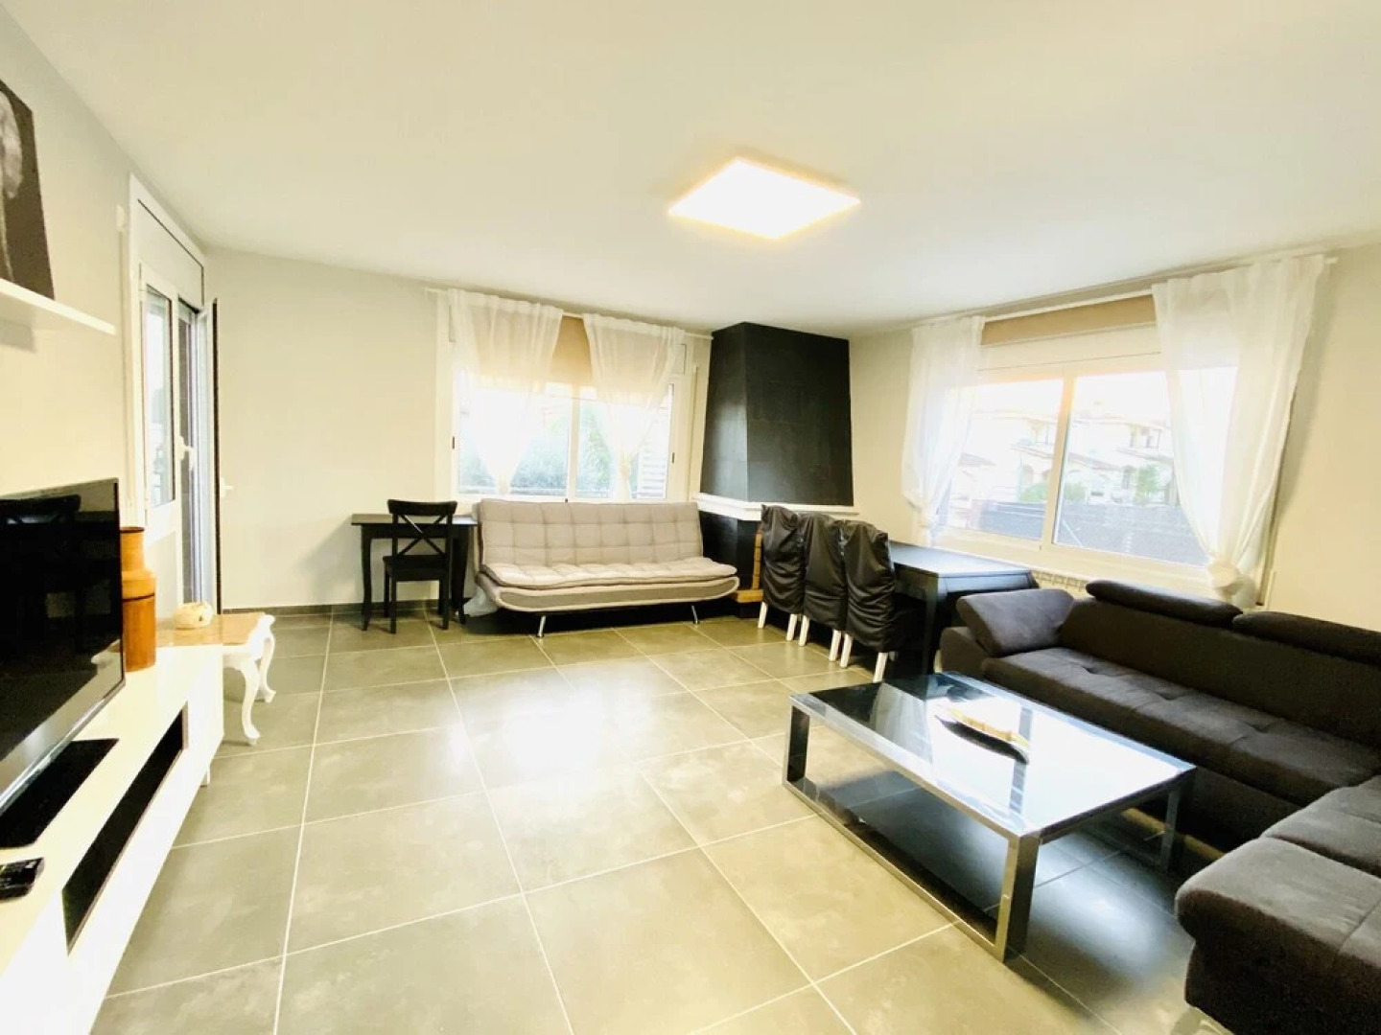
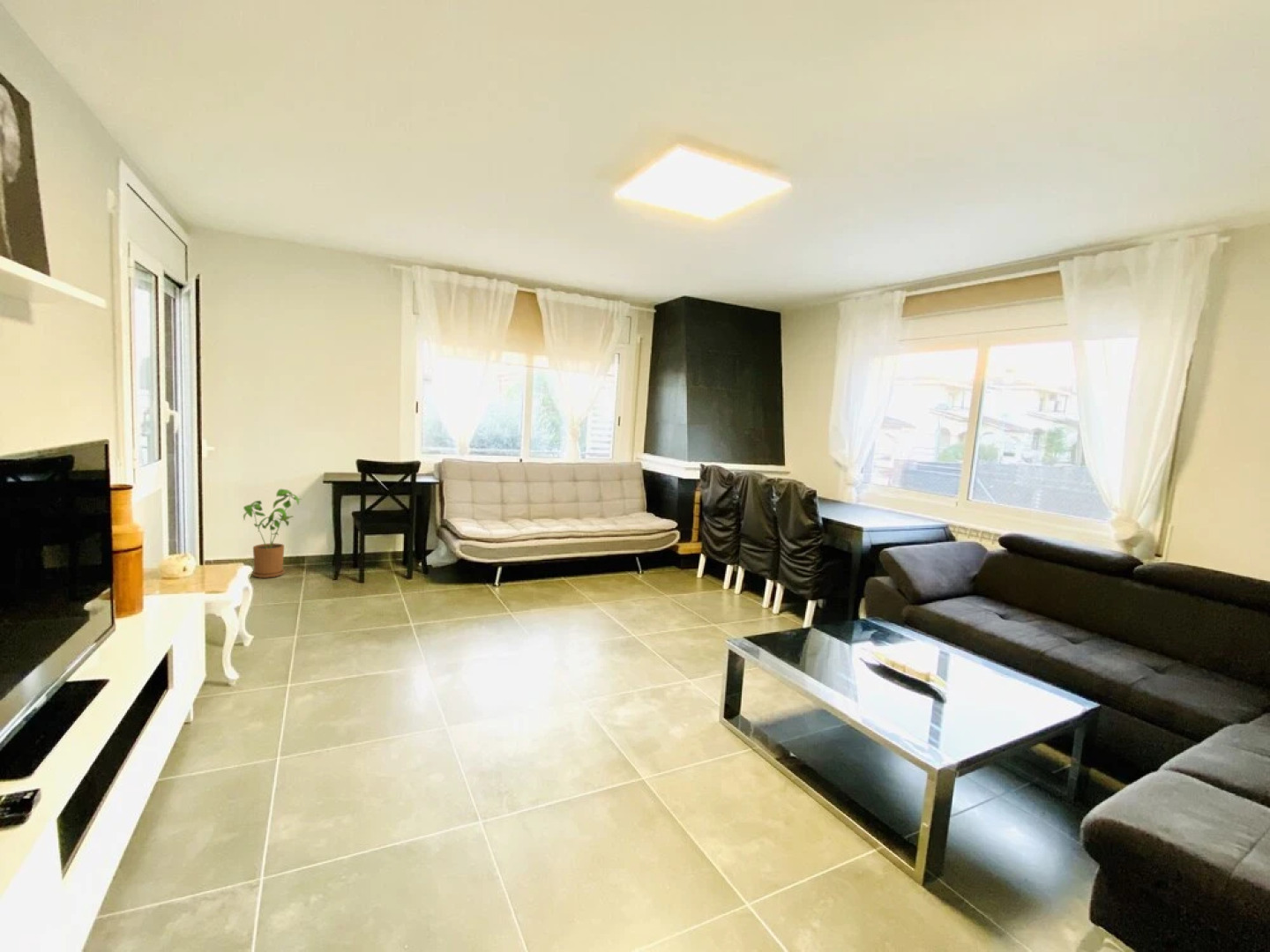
+ house plant (271, 532)
